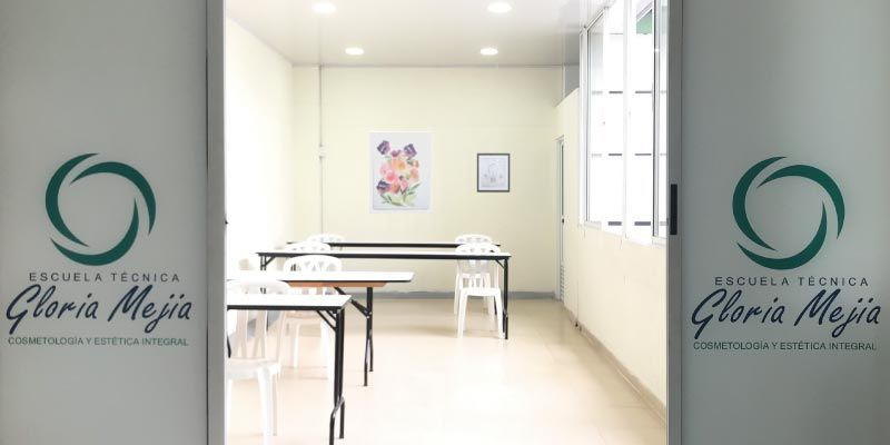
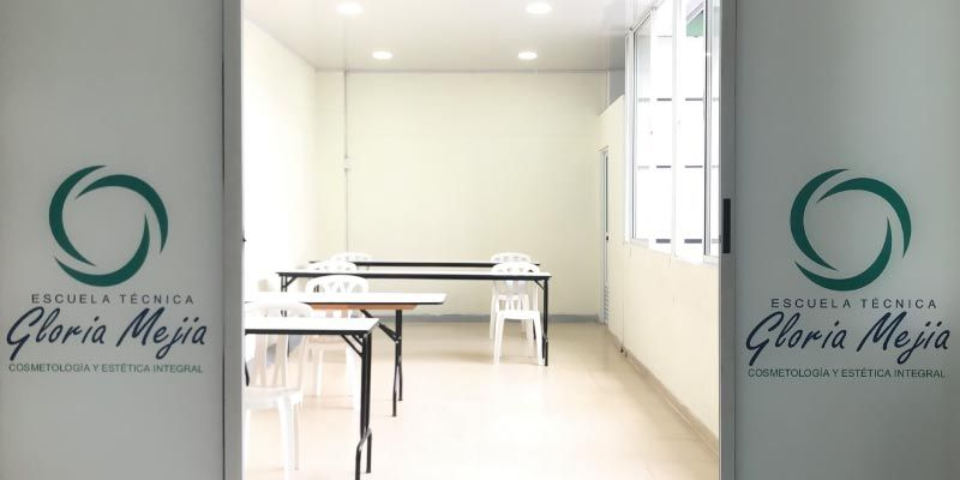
- wall art (400, 172)
- wall art (493, 172)
